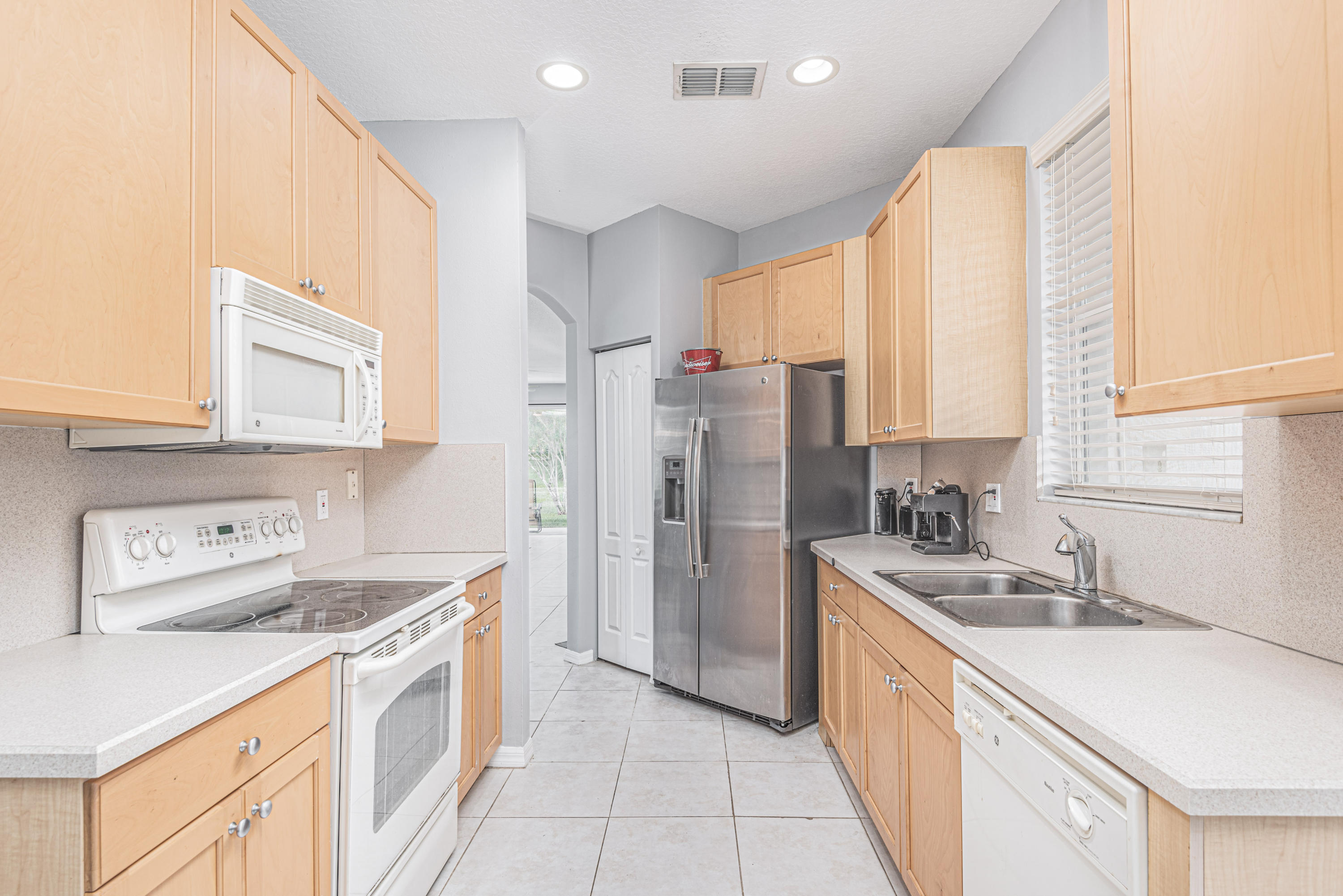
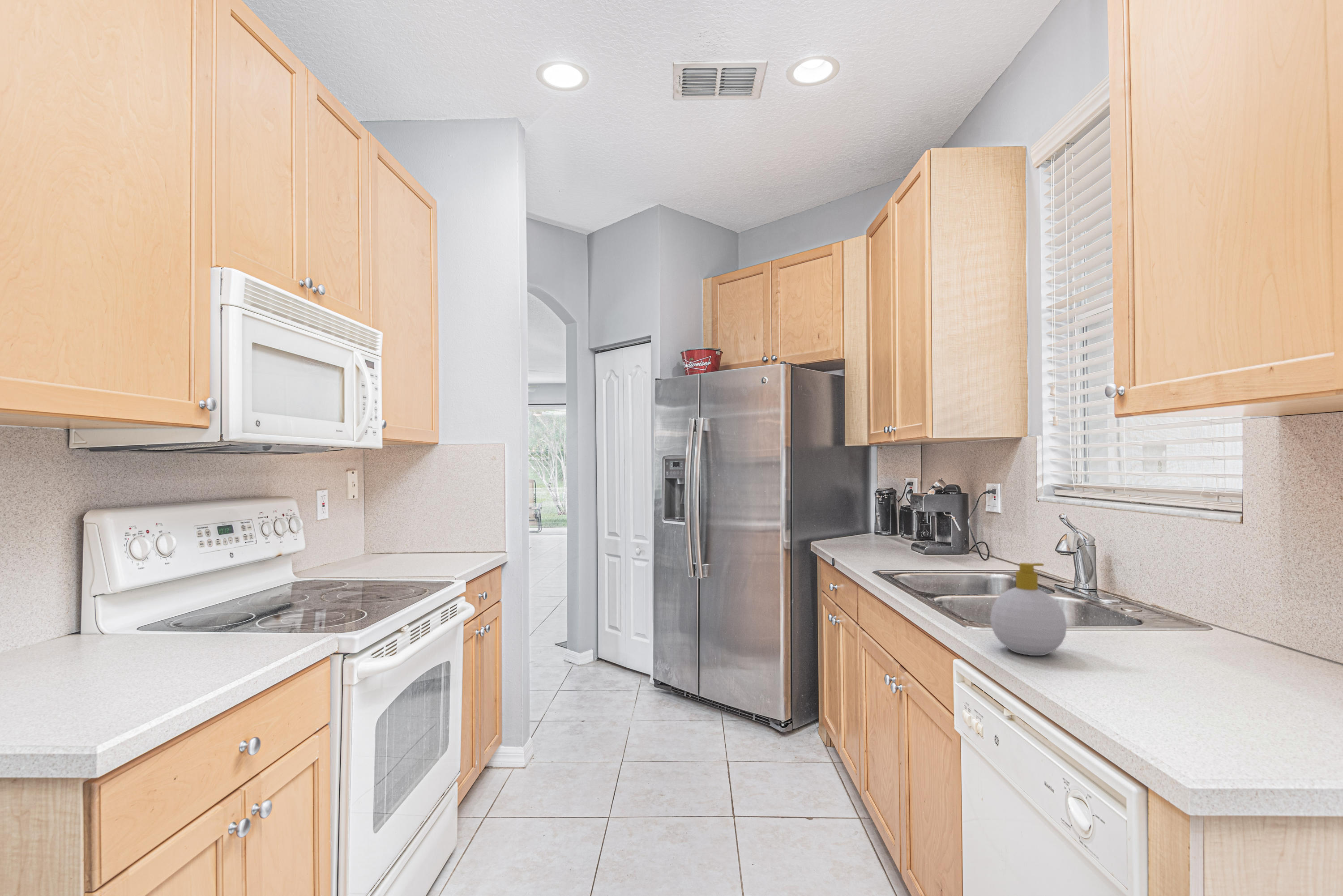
+ soap bottle (1027, 607)
